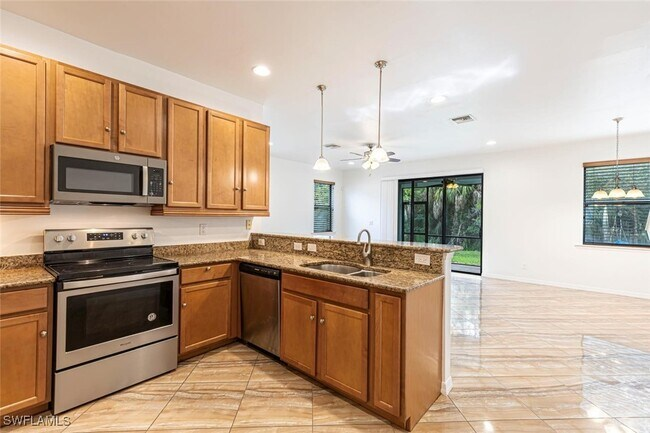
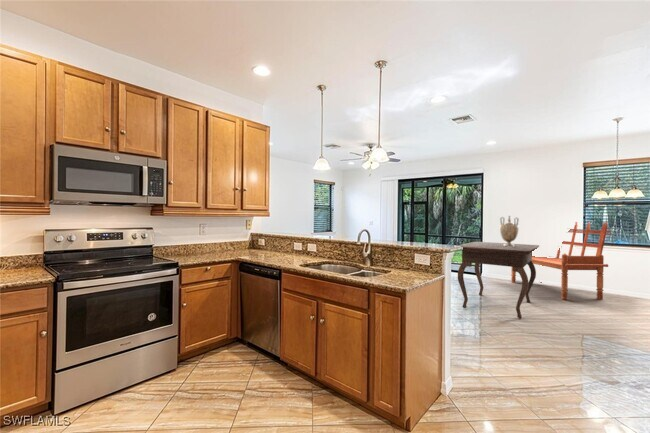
+ dining table (499, 265)
+ decorative urn (509, 230)
+ bench (553, 258)
